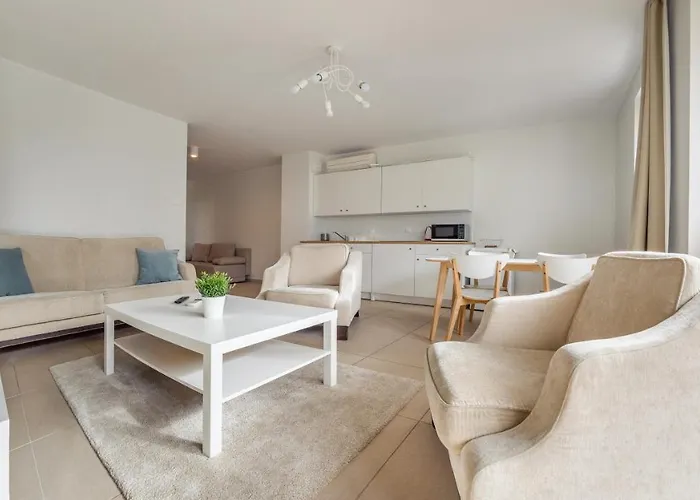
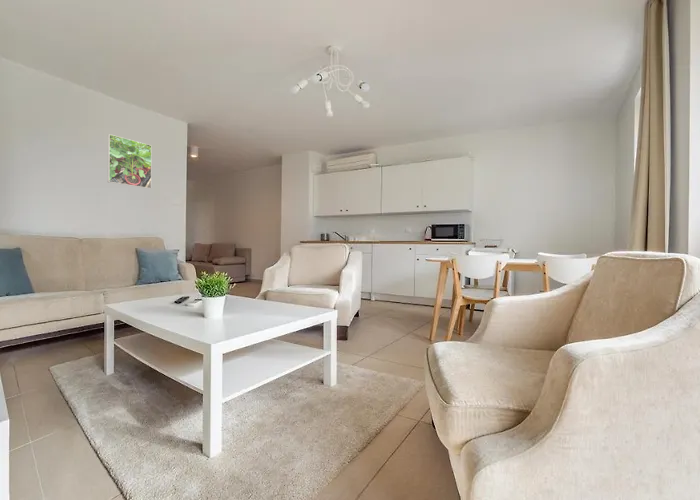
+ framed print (130, 162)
